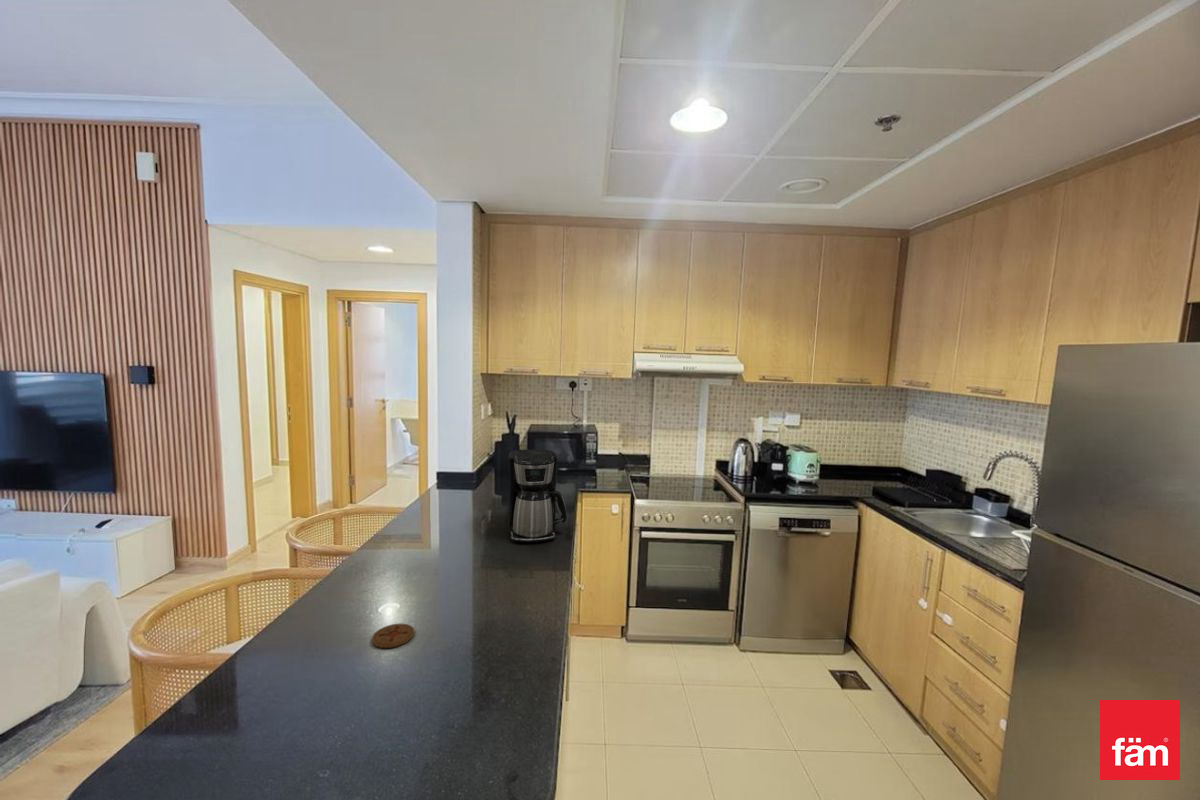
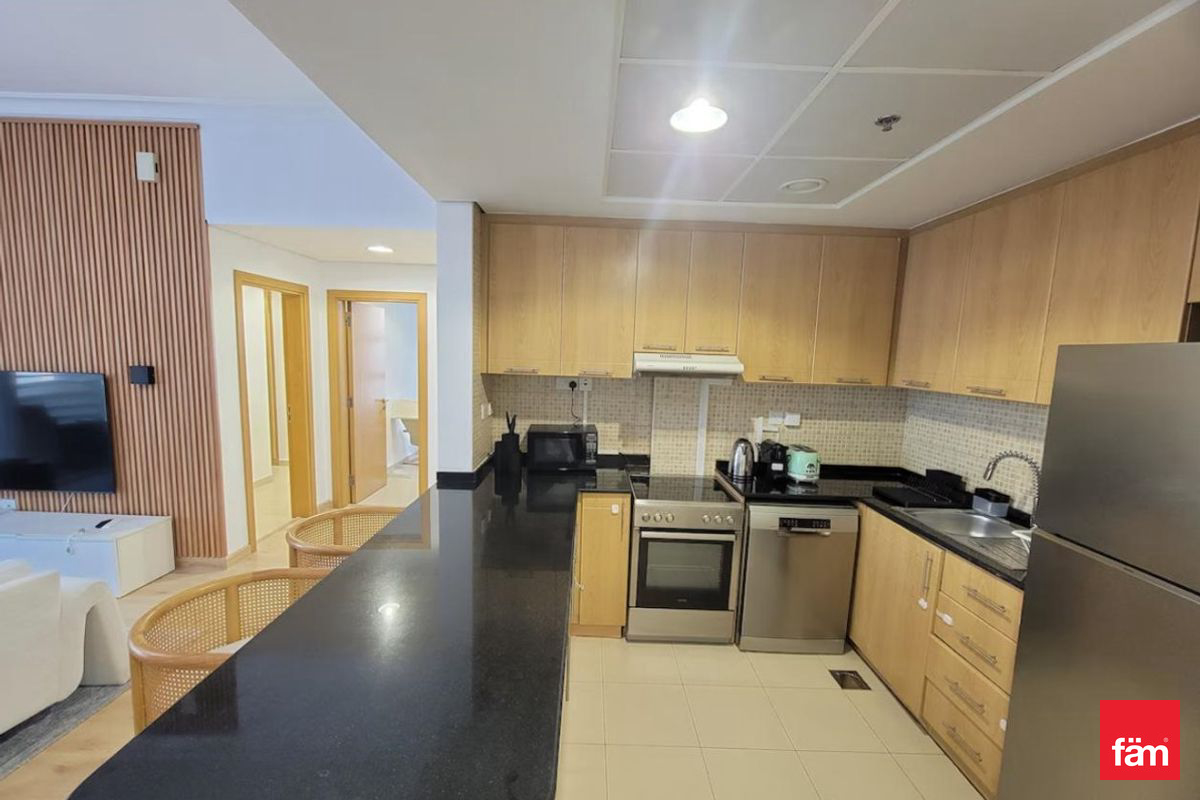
- coffee maker (538, 490)
- coaster (393, 635)
